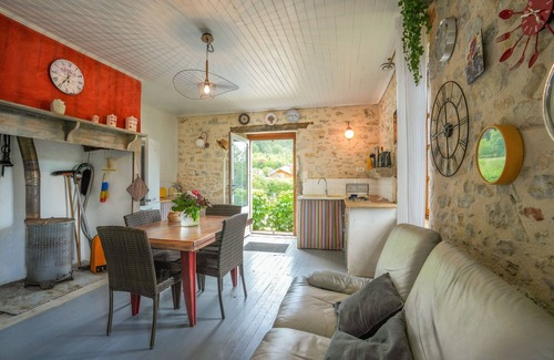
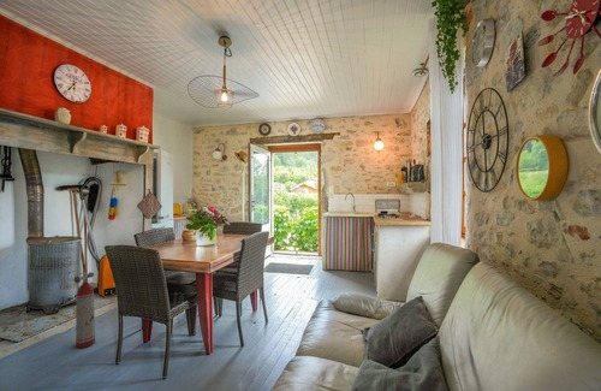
+ fire extinguisher (85, 308)
